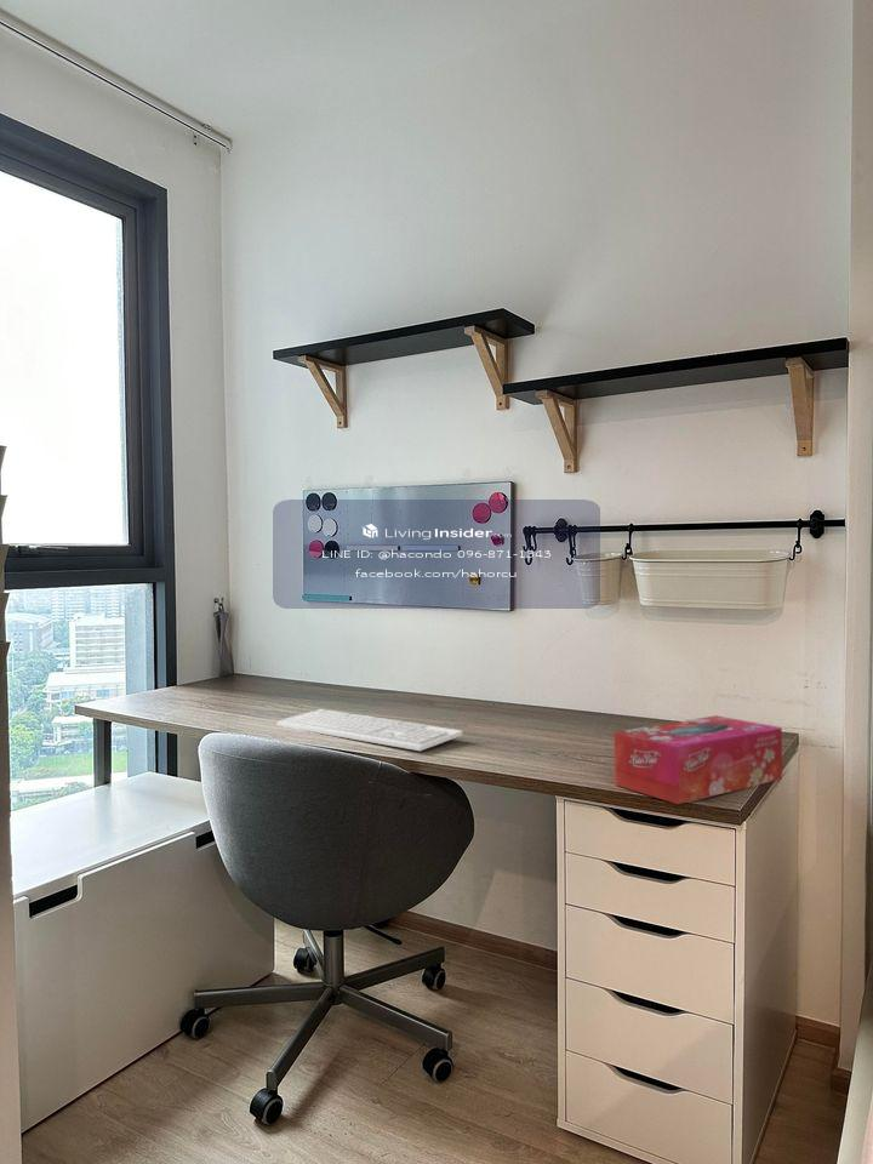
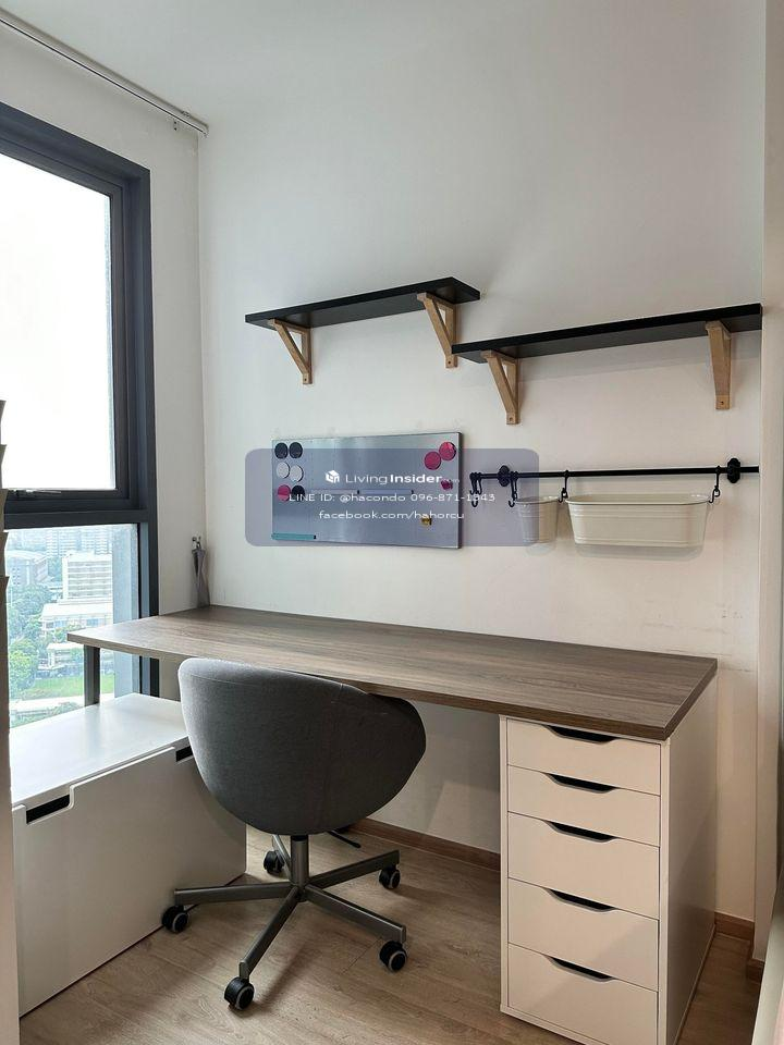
- tissue box (698, 755)
- keyboard (365, 726)
